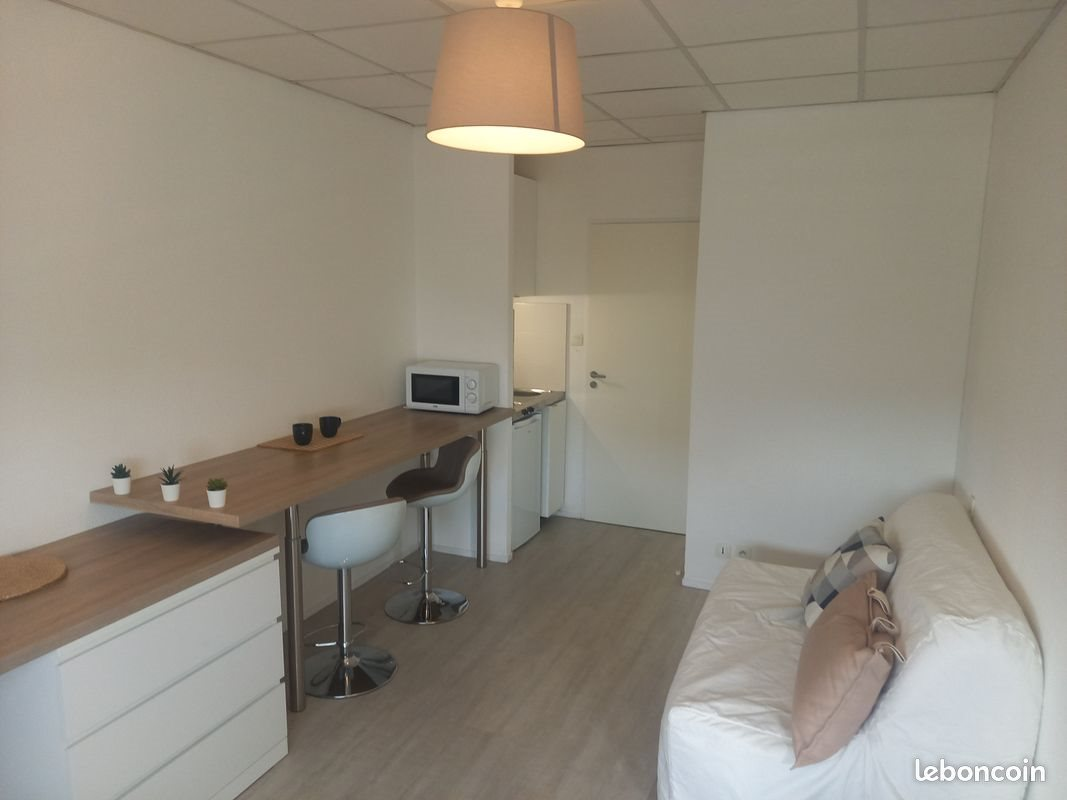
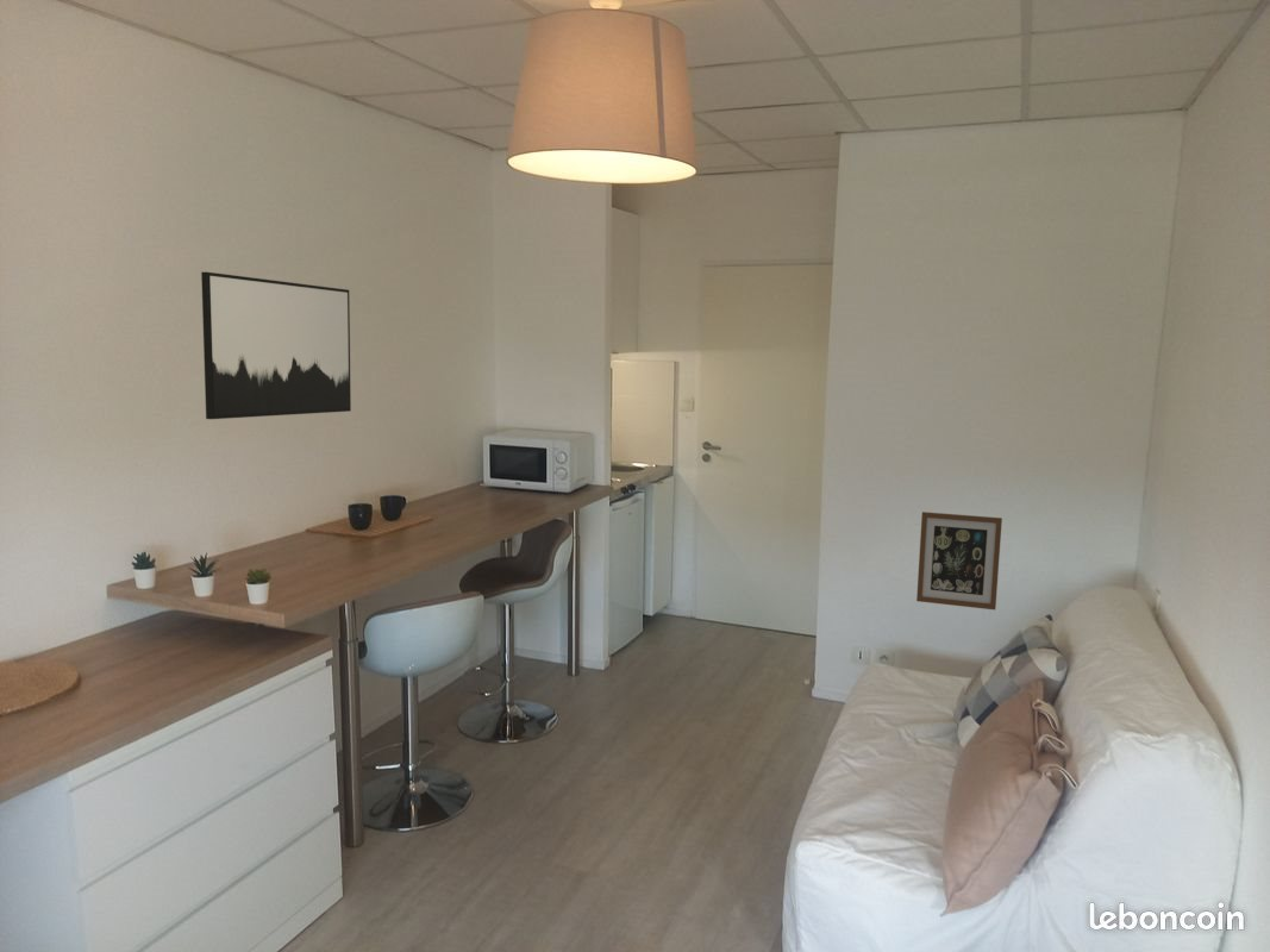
+ wall art (958, 559)
+ wall art (283, 349)
